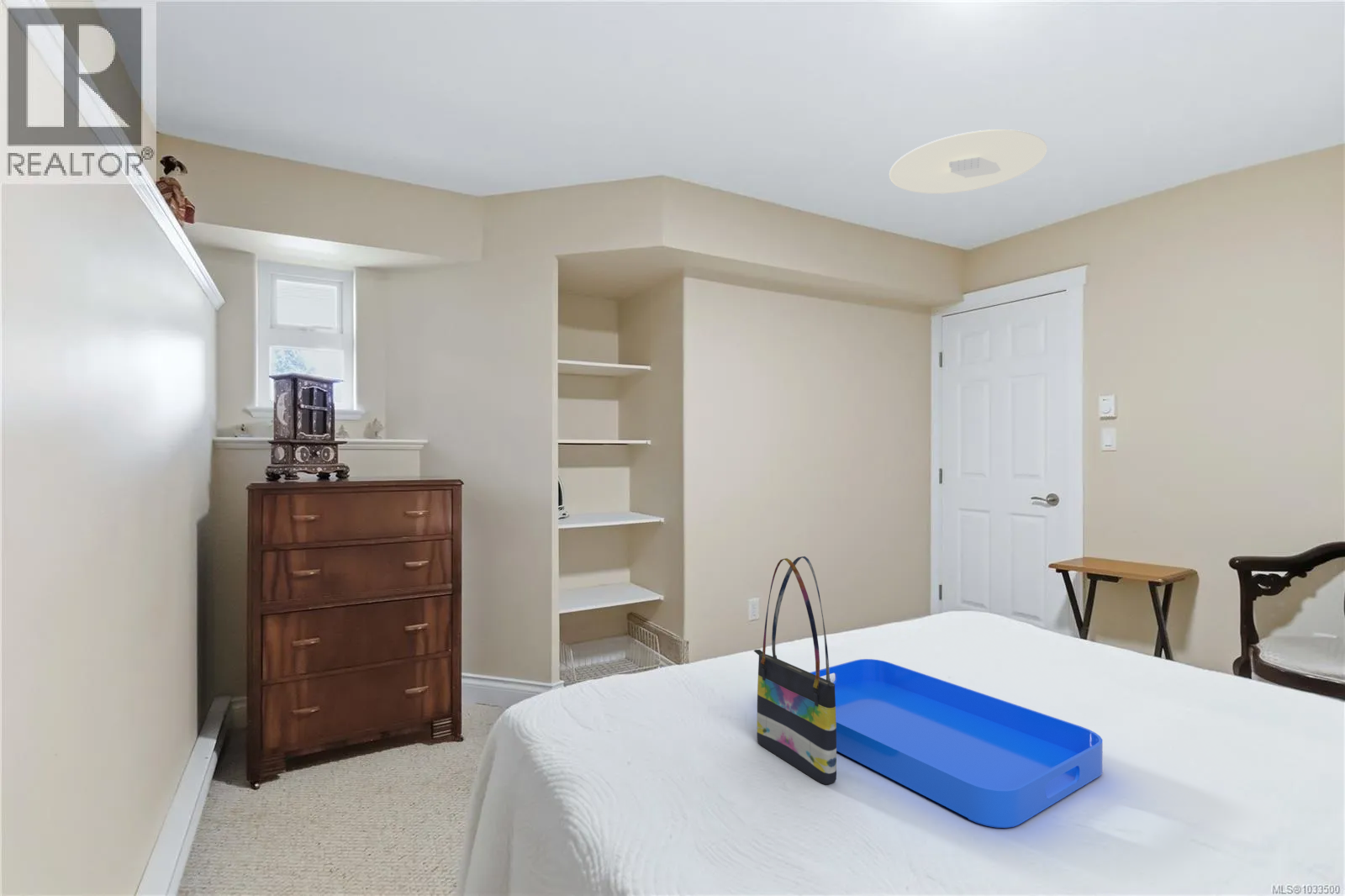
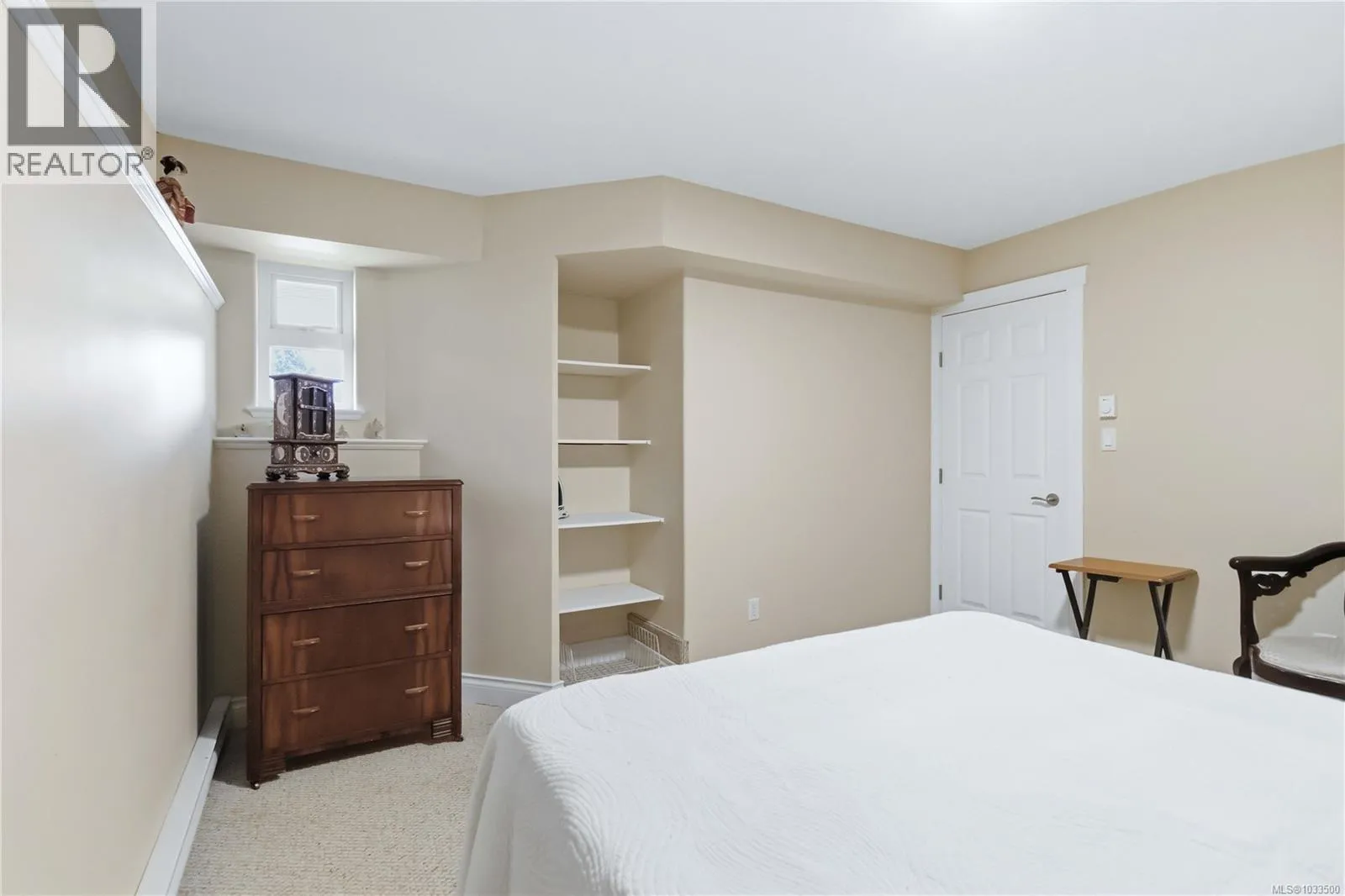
- tote bag (790, 664)
- serving tray (919, 724)
- ceiling light (964, 158)
